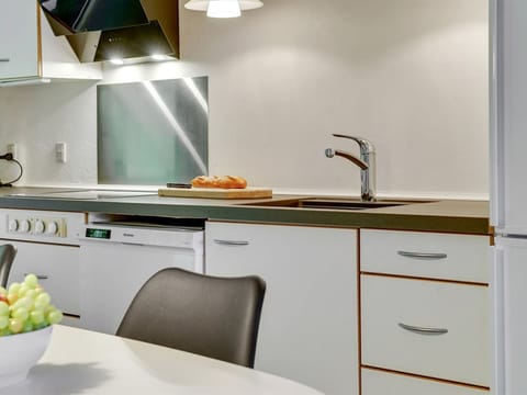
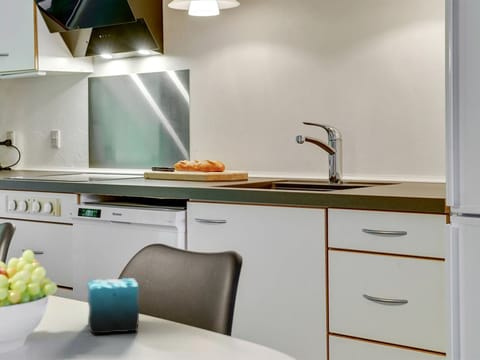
+ candle (113, 295)
